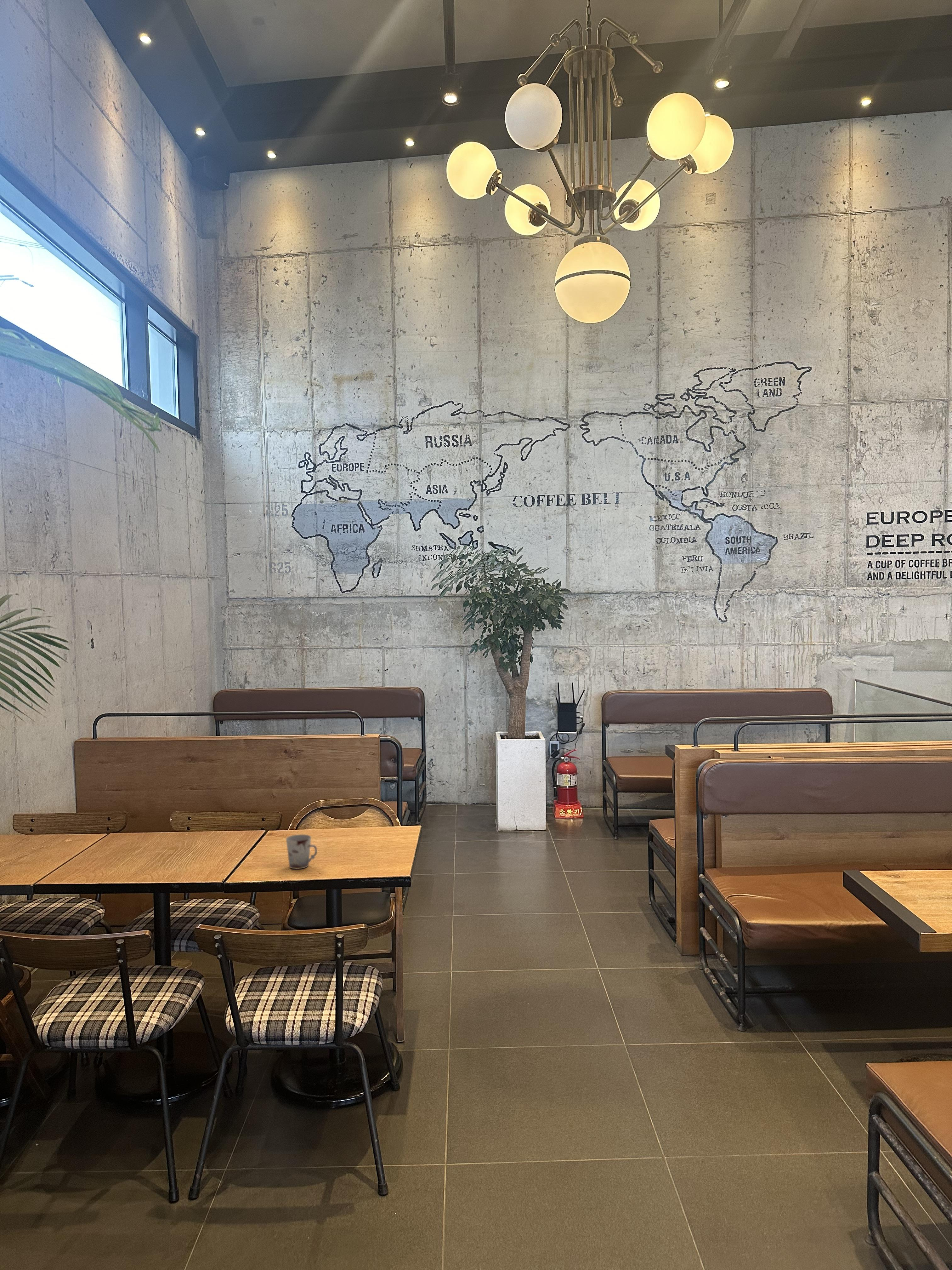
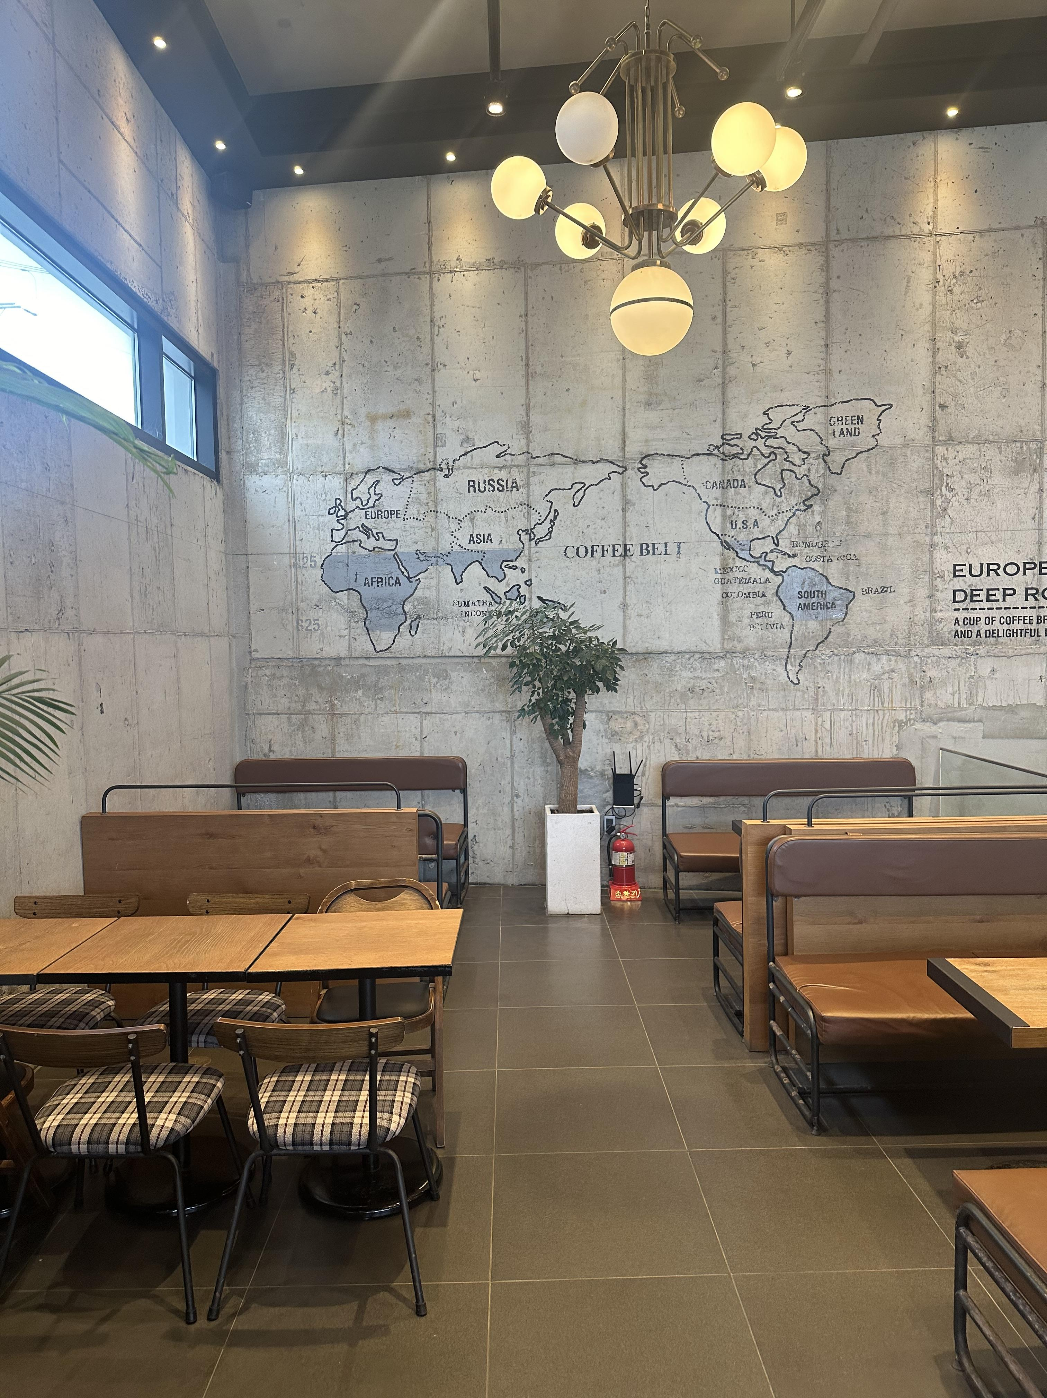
- cup (303, 852)
